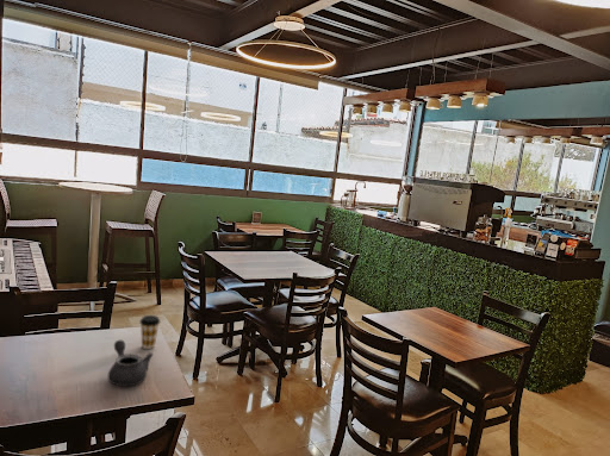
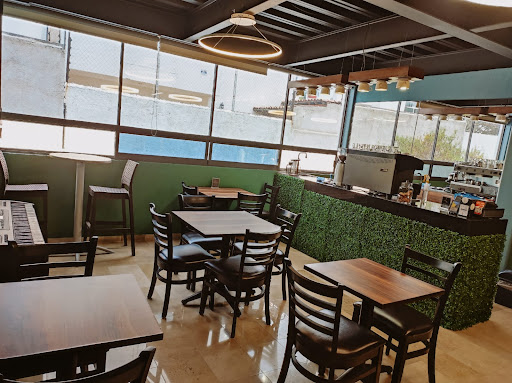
- teapot (127, 361)
- coffee cup (149, 332)
